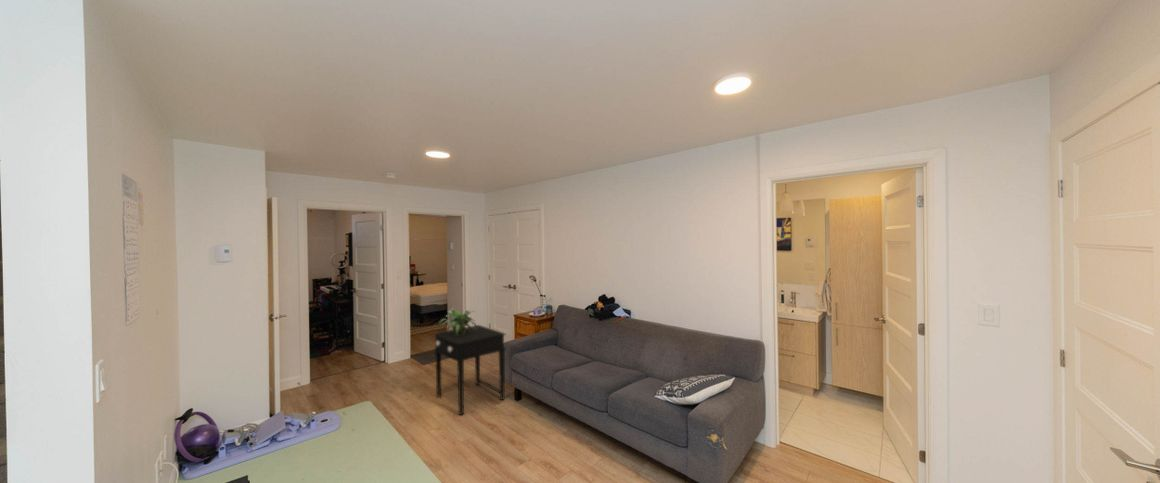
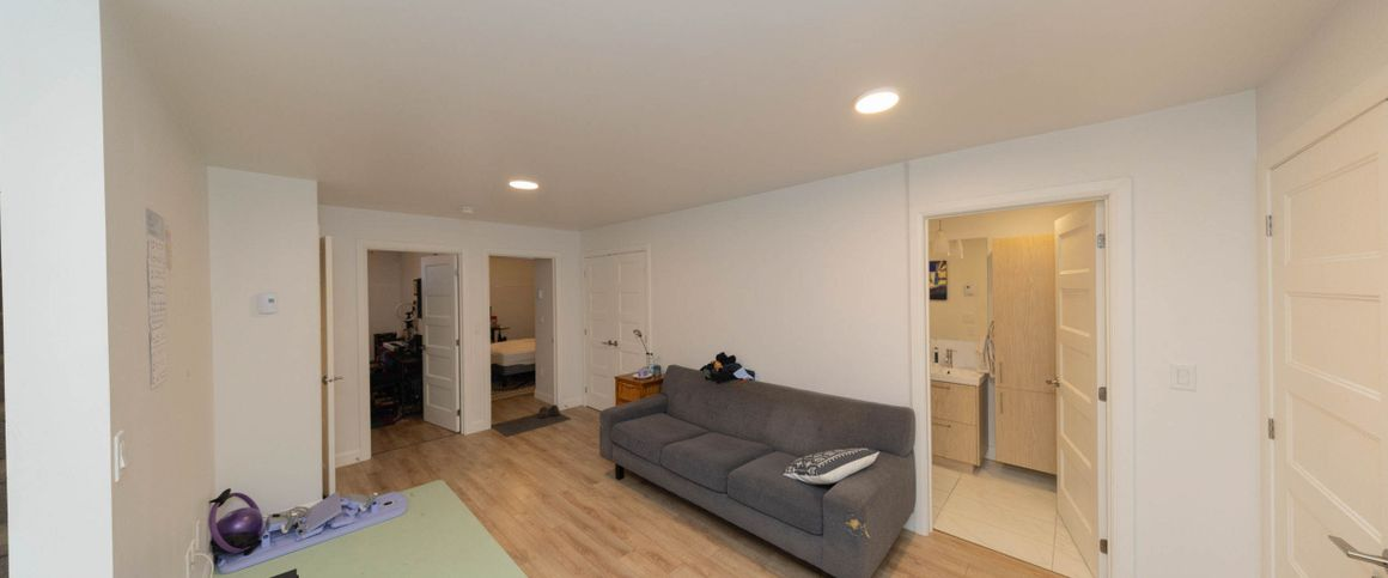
- potted plant (456, 320)
- side table (463, 366)
